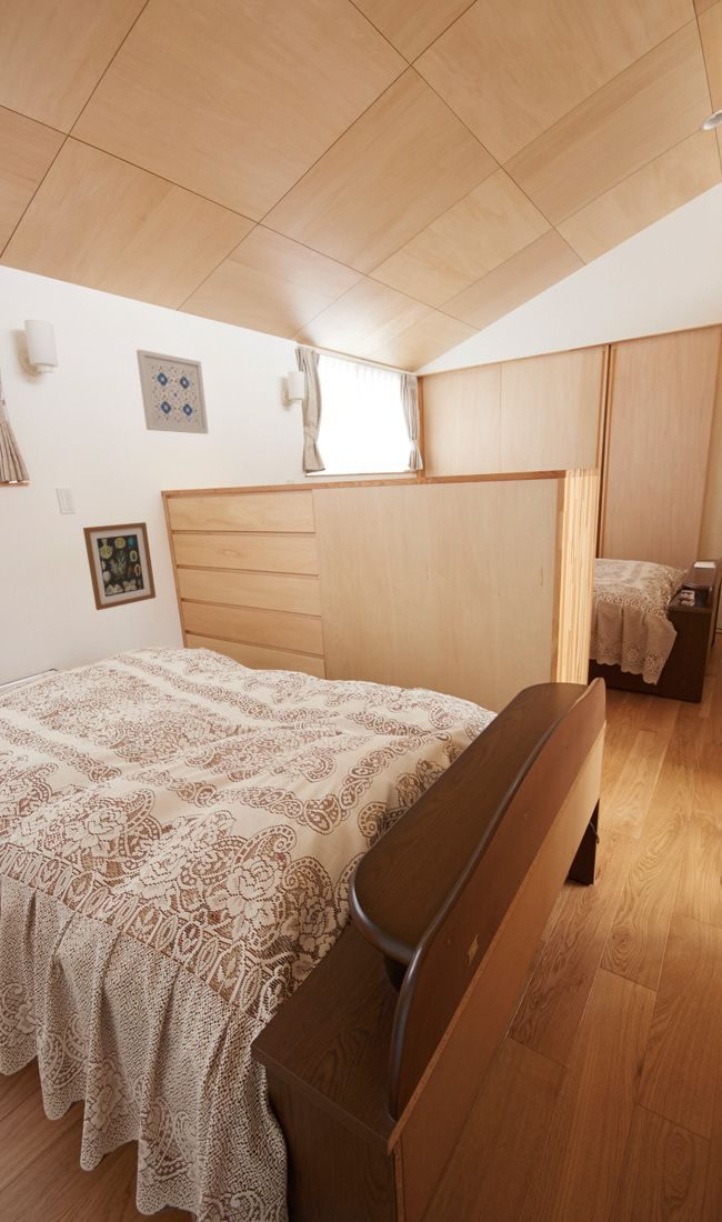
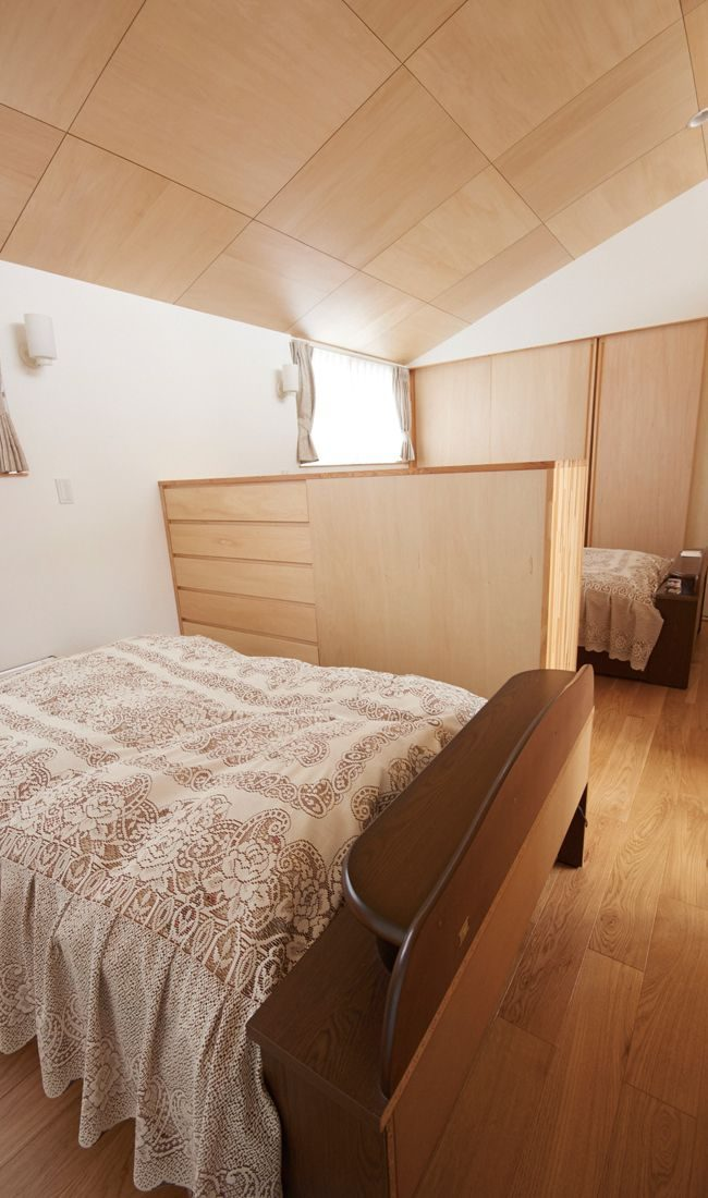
- wall art (174, 394)
- wall art (121, 564)
